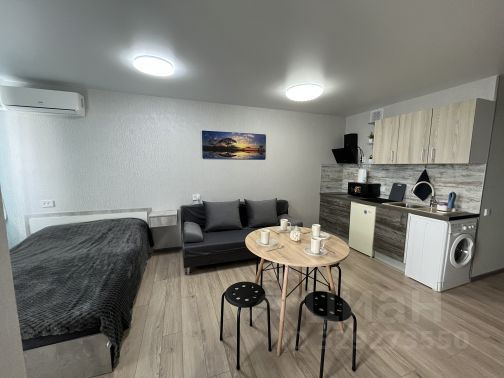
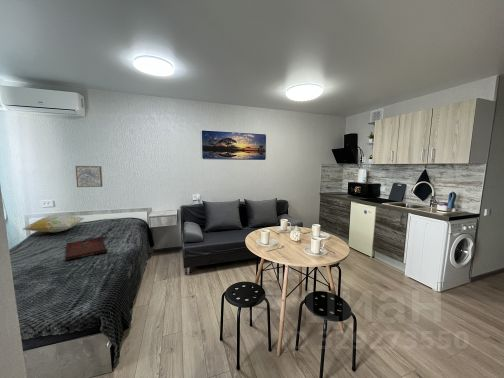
+ serving tray (86, 247)
+ decorative pillow (56, 223)
+ wall art (89, 176)
